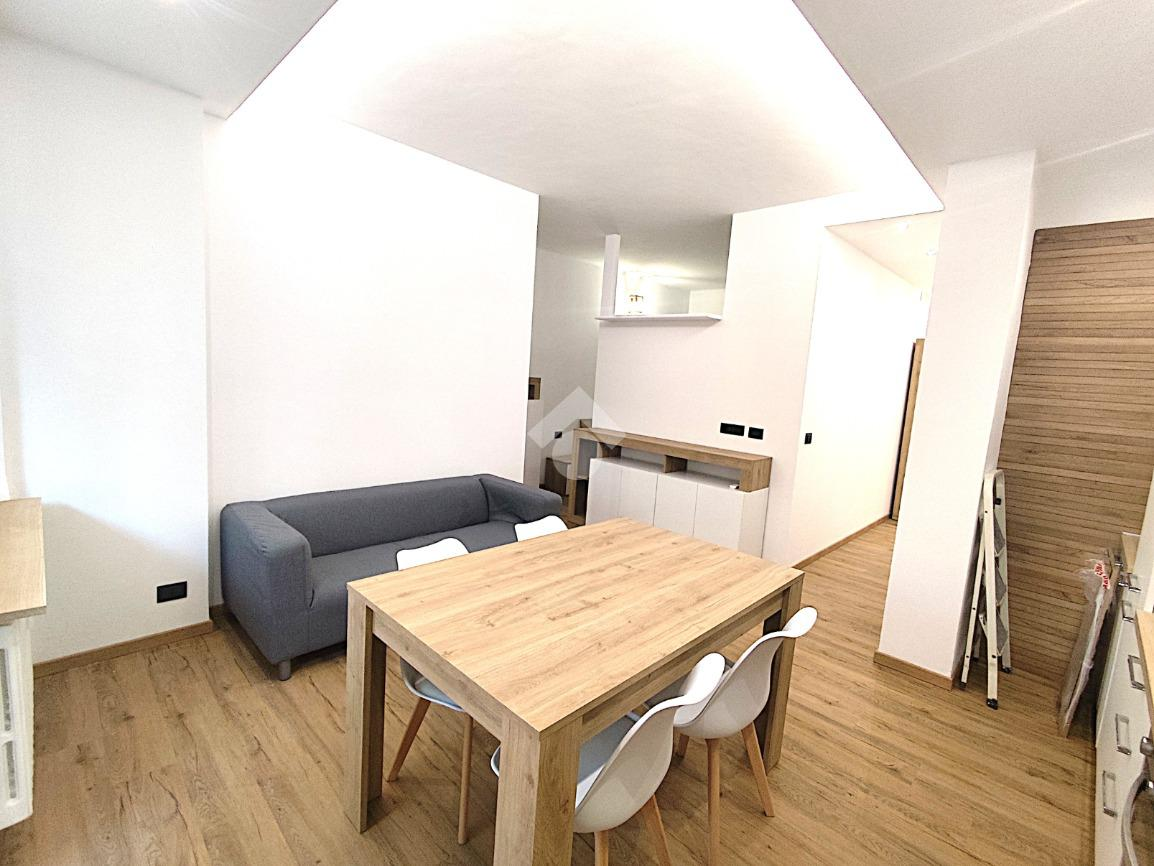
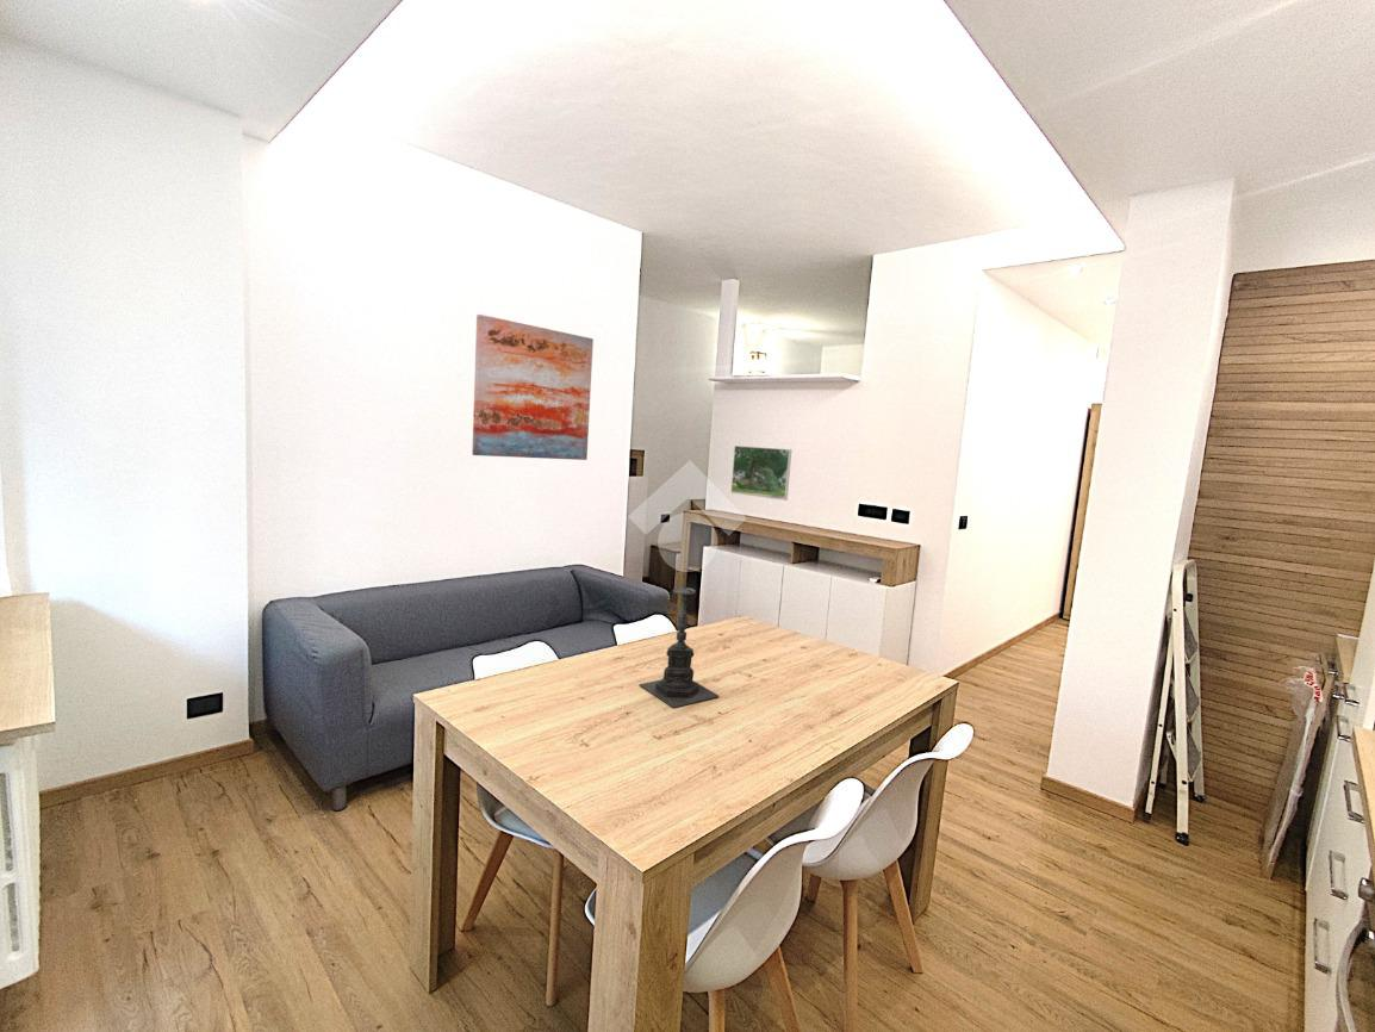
+ candle holder (683, 632)
+ wall art (536, 393)
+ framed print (759, 472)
